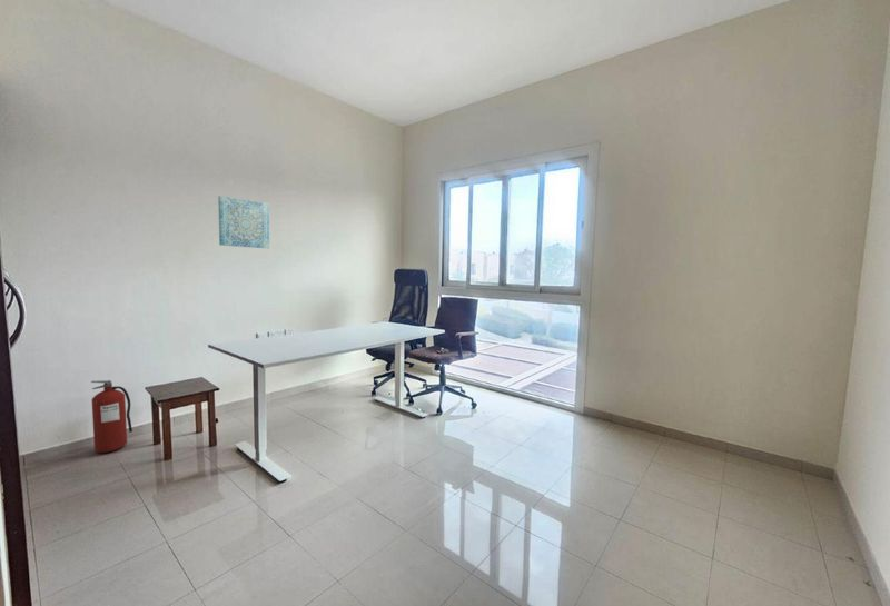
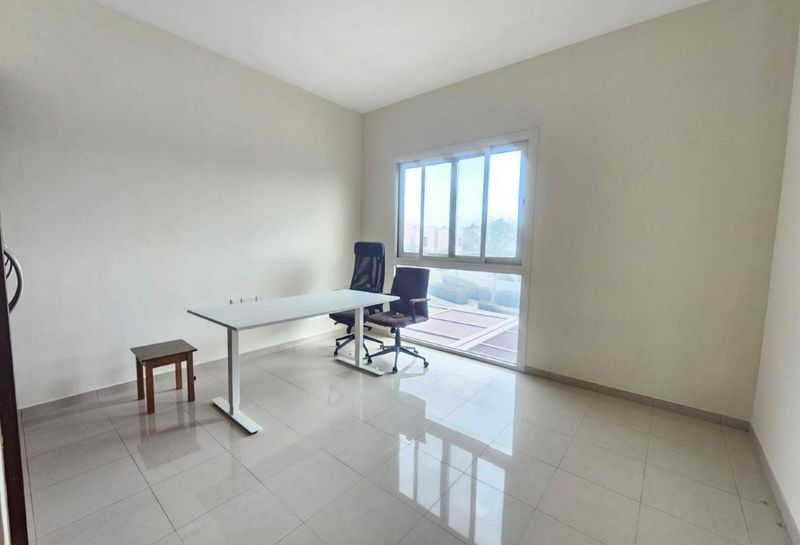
- fire extinguisher (112, 413)
- wall art (245, 223)
